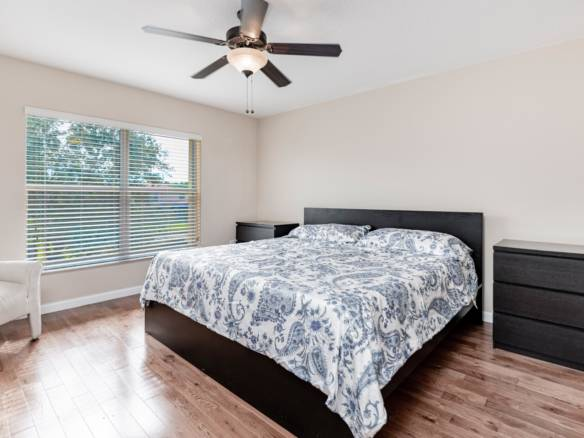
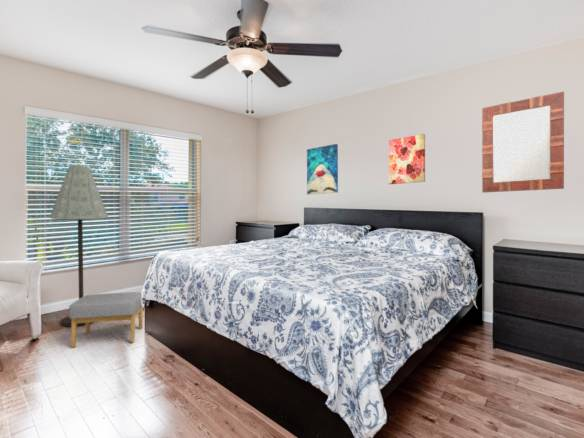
+ wall art (321, 170)
+ footstool (109, 316)
+ home mirror (520, 145)
+ wall art (406, 160)
+ floor lamp (80, 243)
